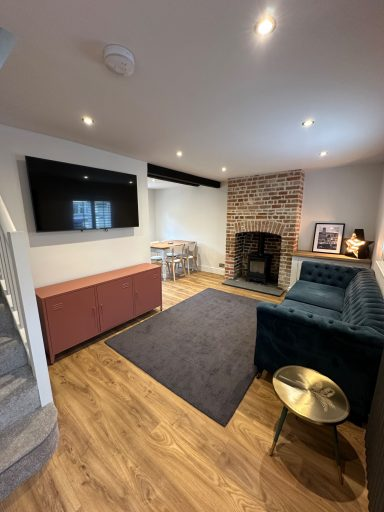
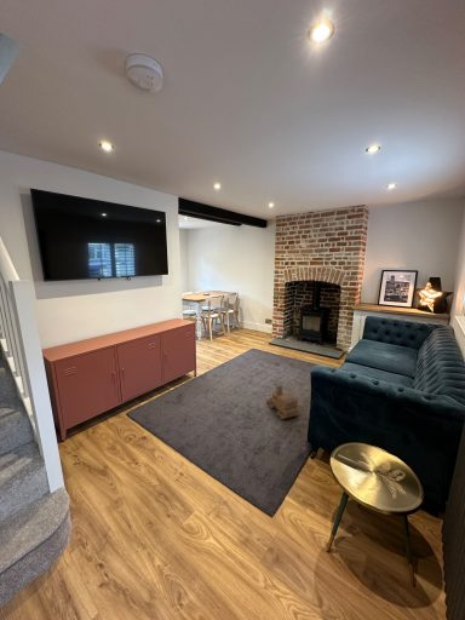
+ toy train (281, 397)
